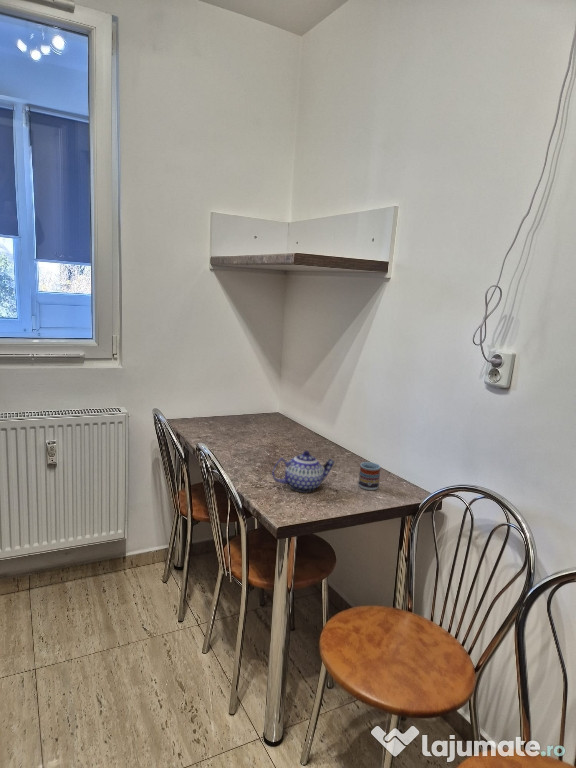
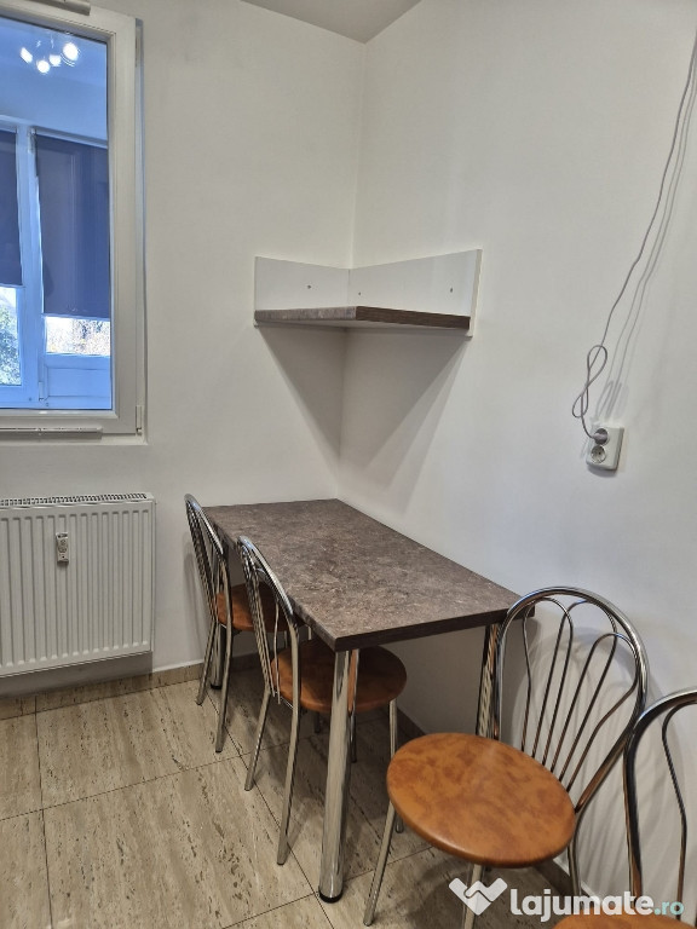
- cup (367, 474)
- teapot (303, 469)
